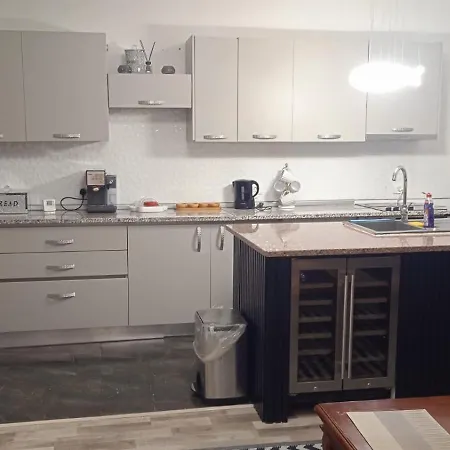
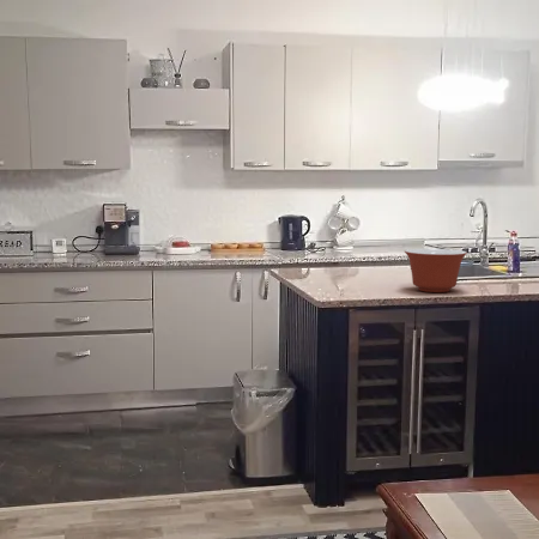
+ mixing bowl (435, 271)
